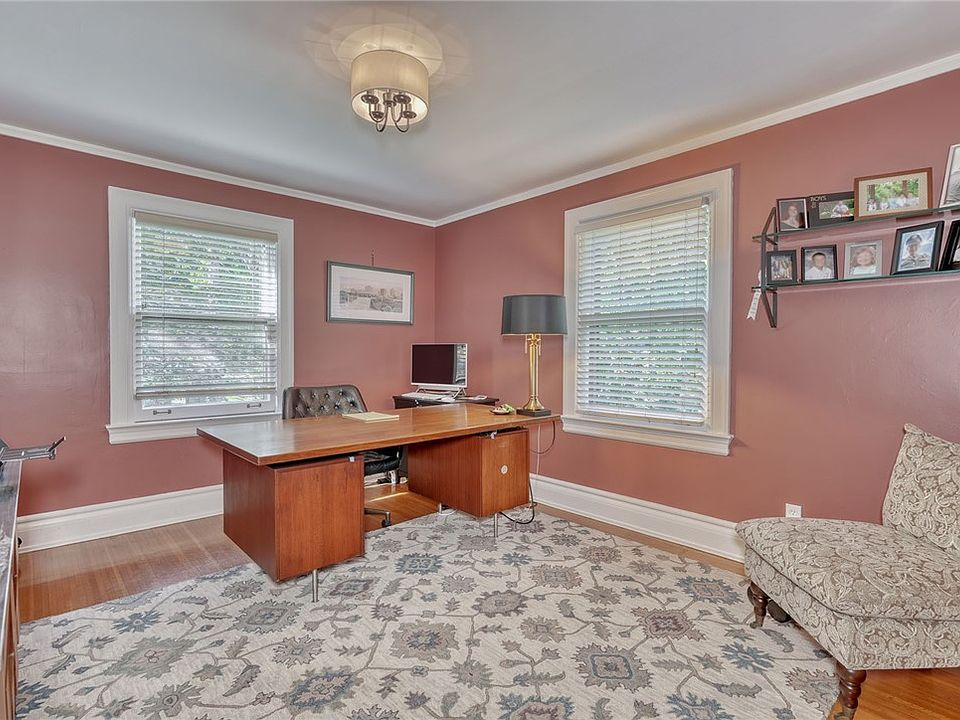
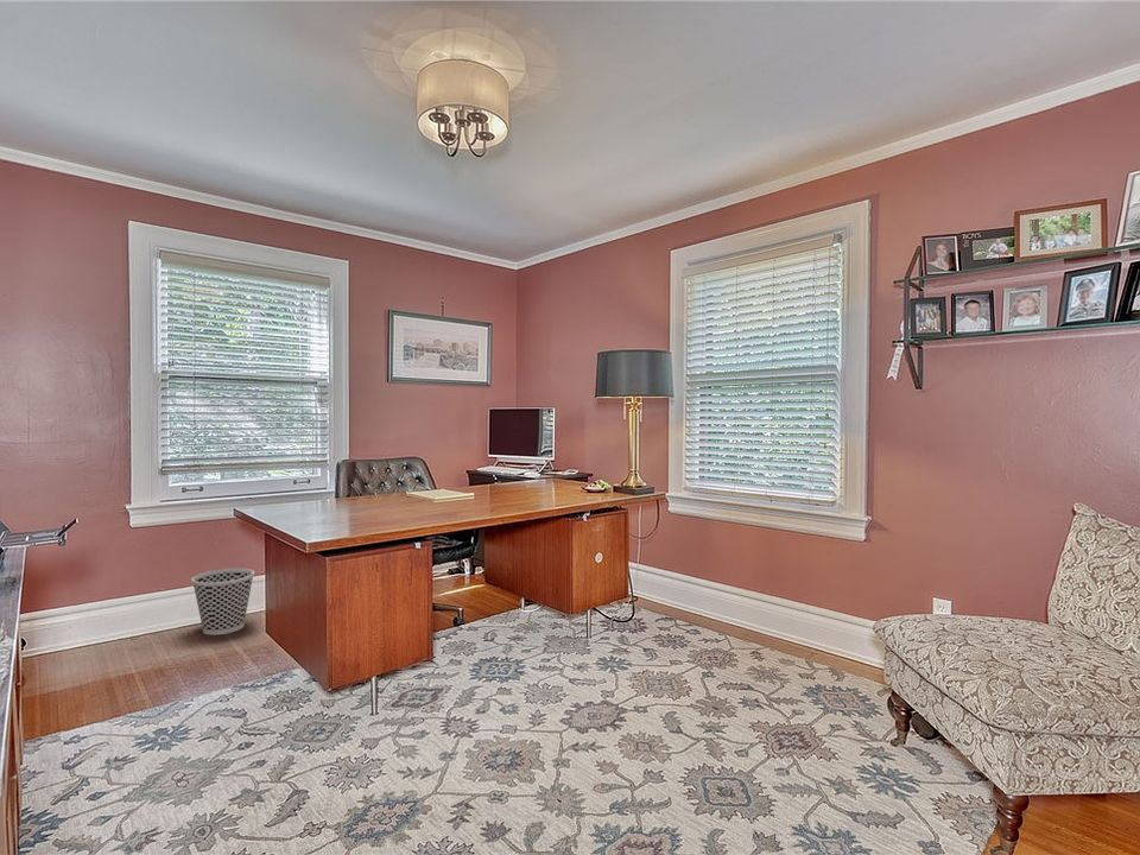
+ wastebasket (223, 601)
